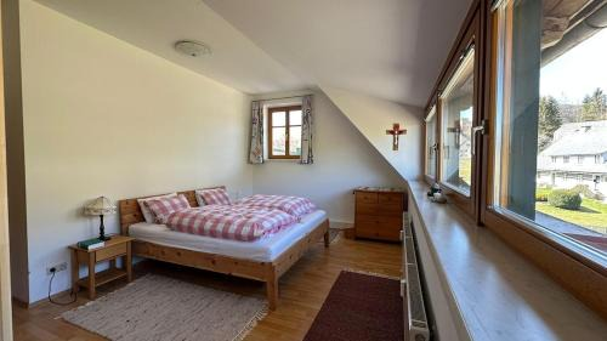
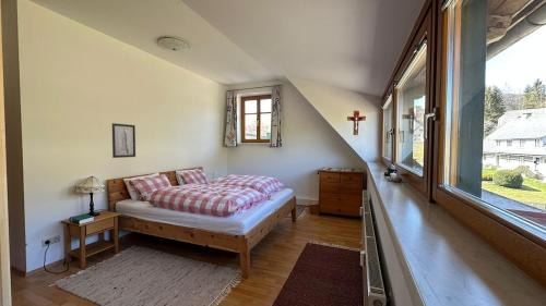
+ wall art (123, 140)
